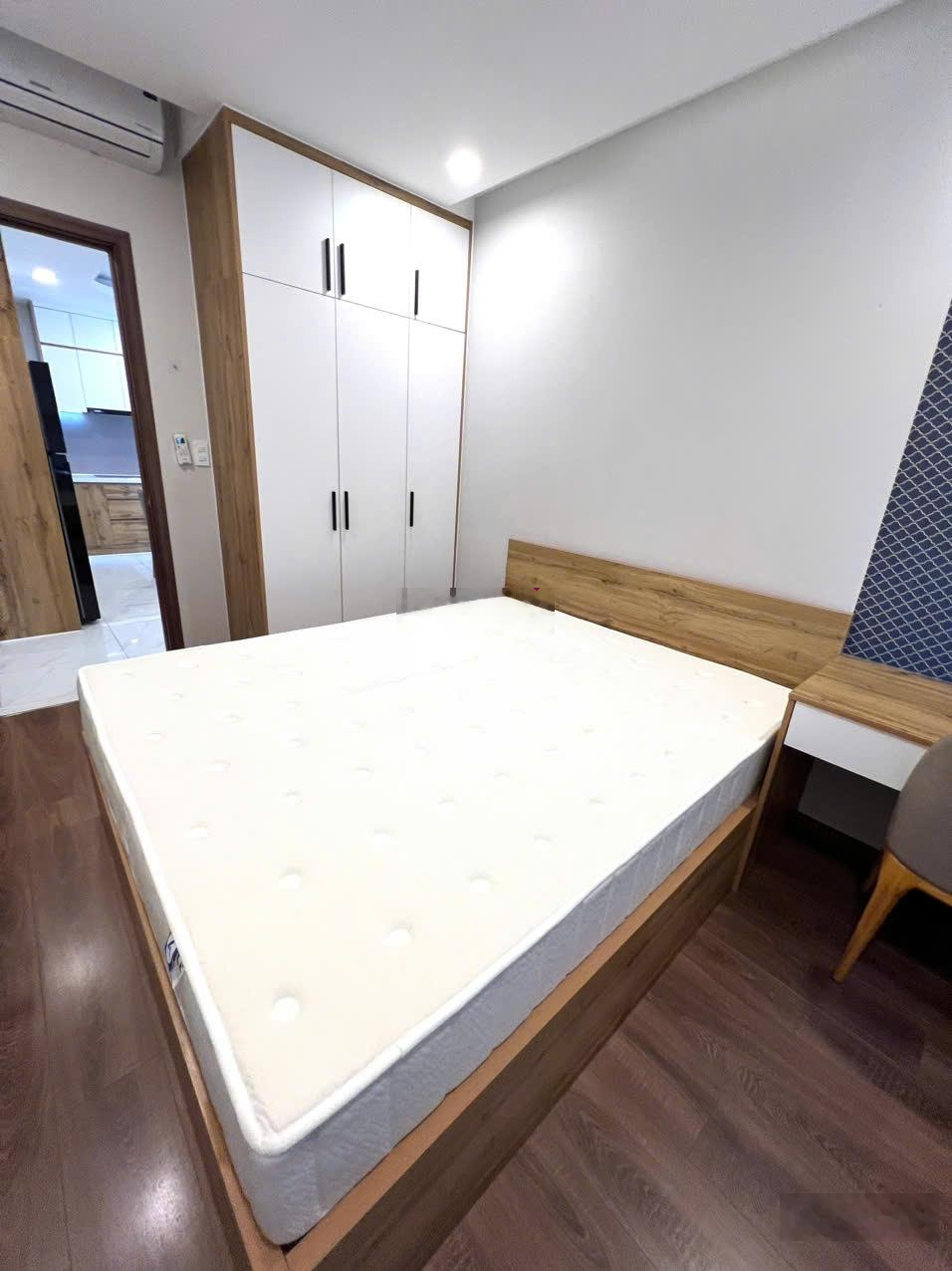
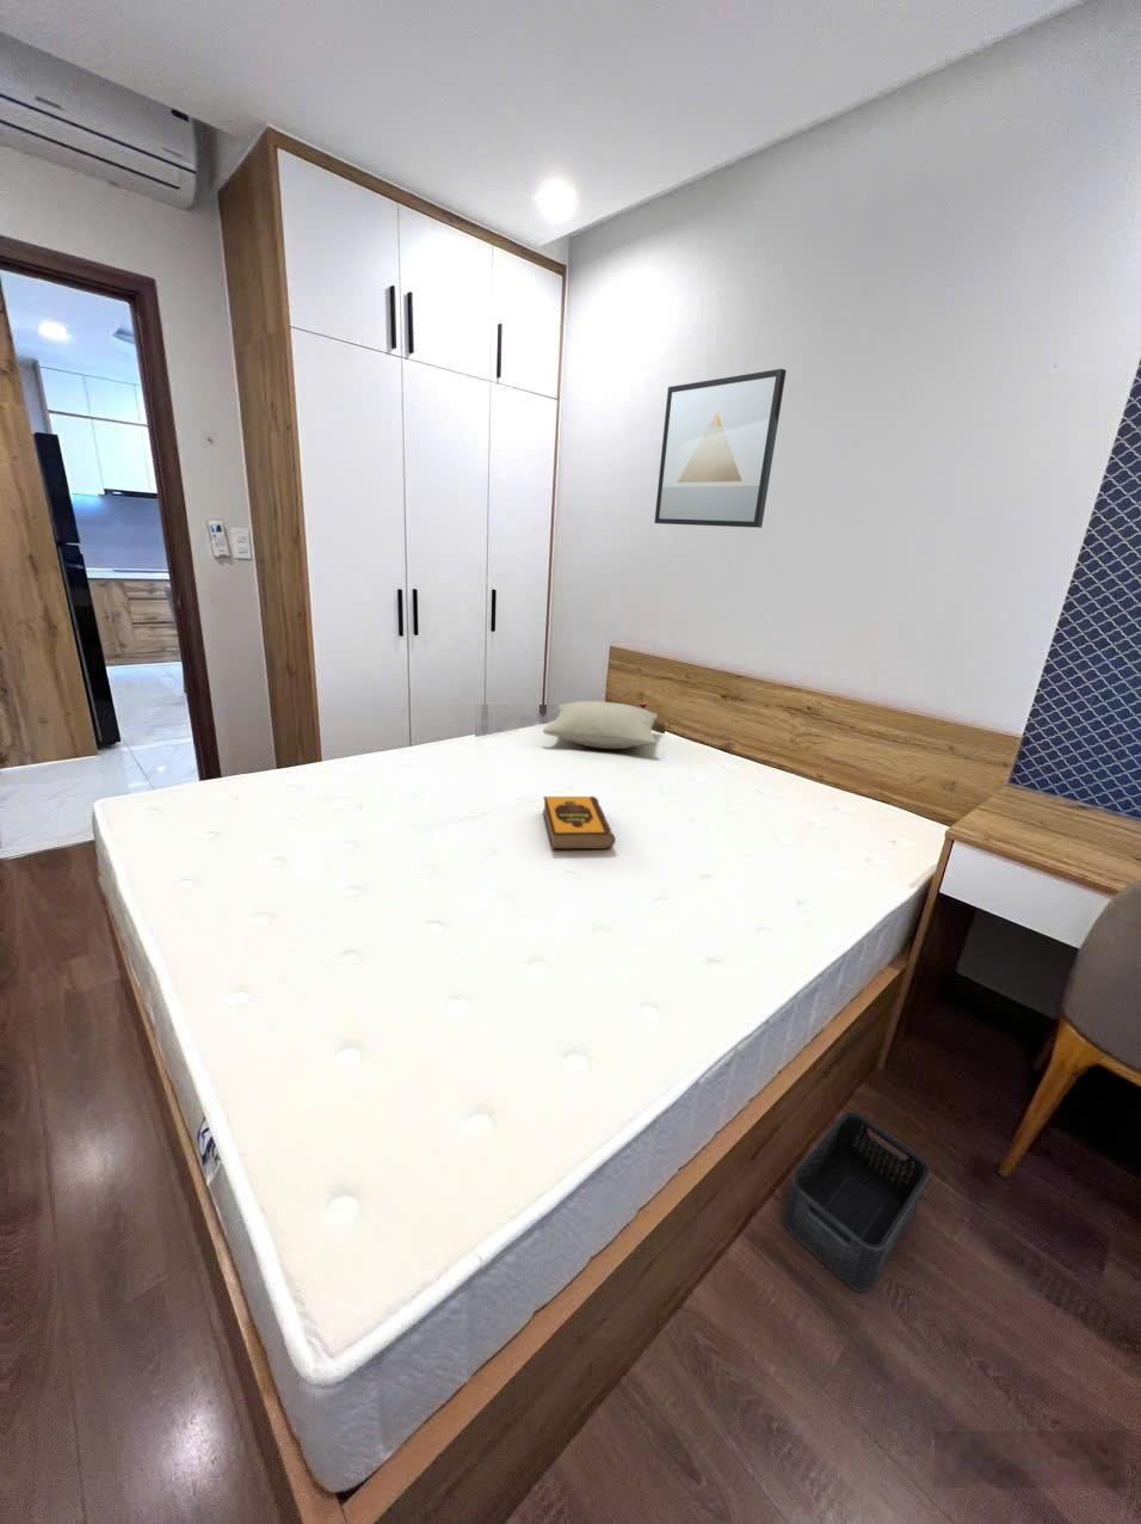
+ wall art (713, 454)
+ hardback book (576, 820)
+ pillow (603, 723)
+ storage bin (856, 1193)
